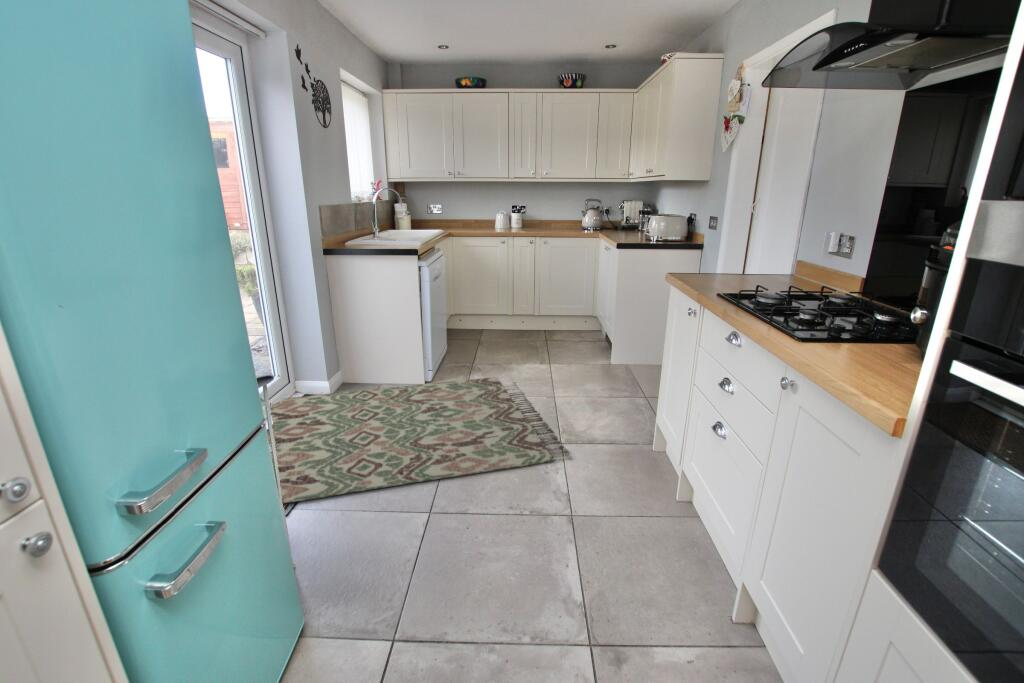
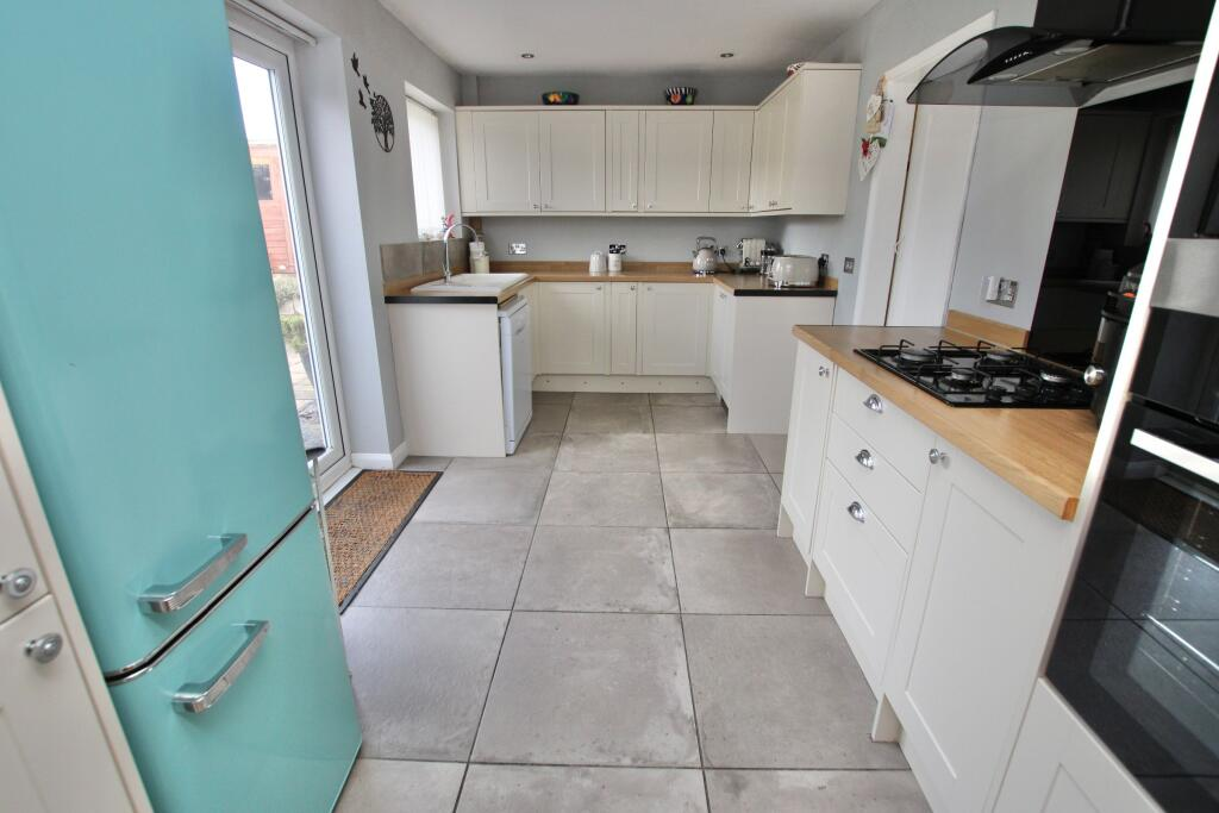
- rug (385, 427)
